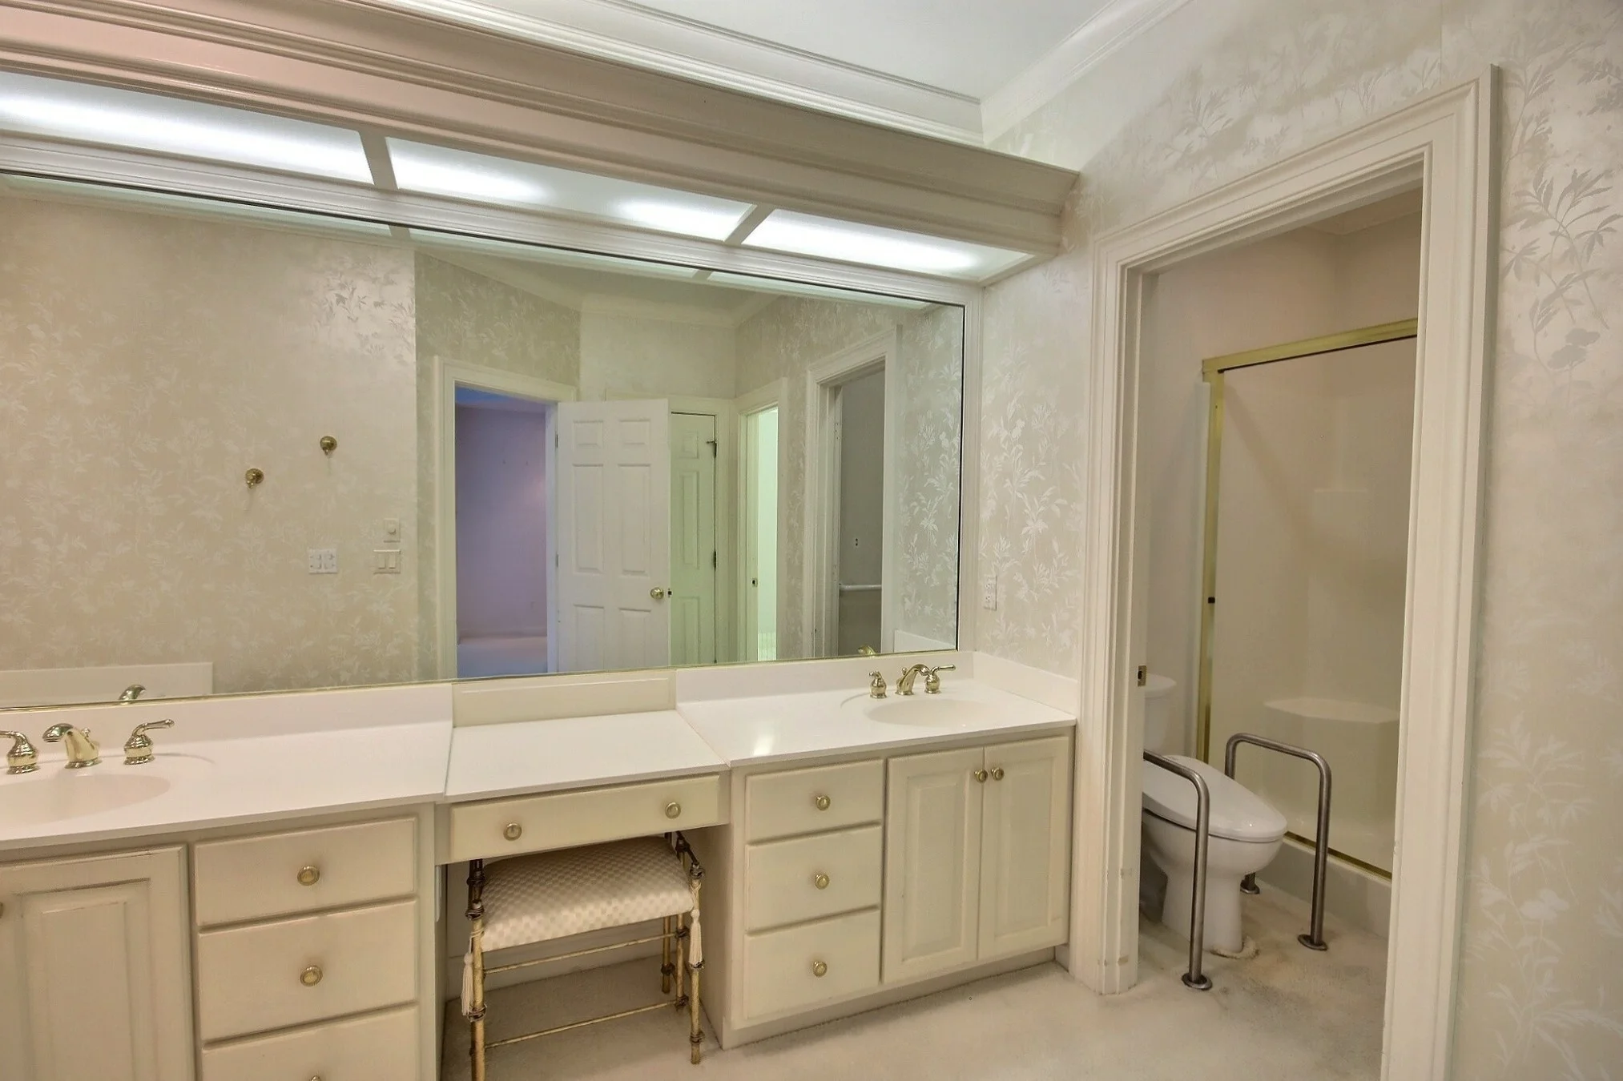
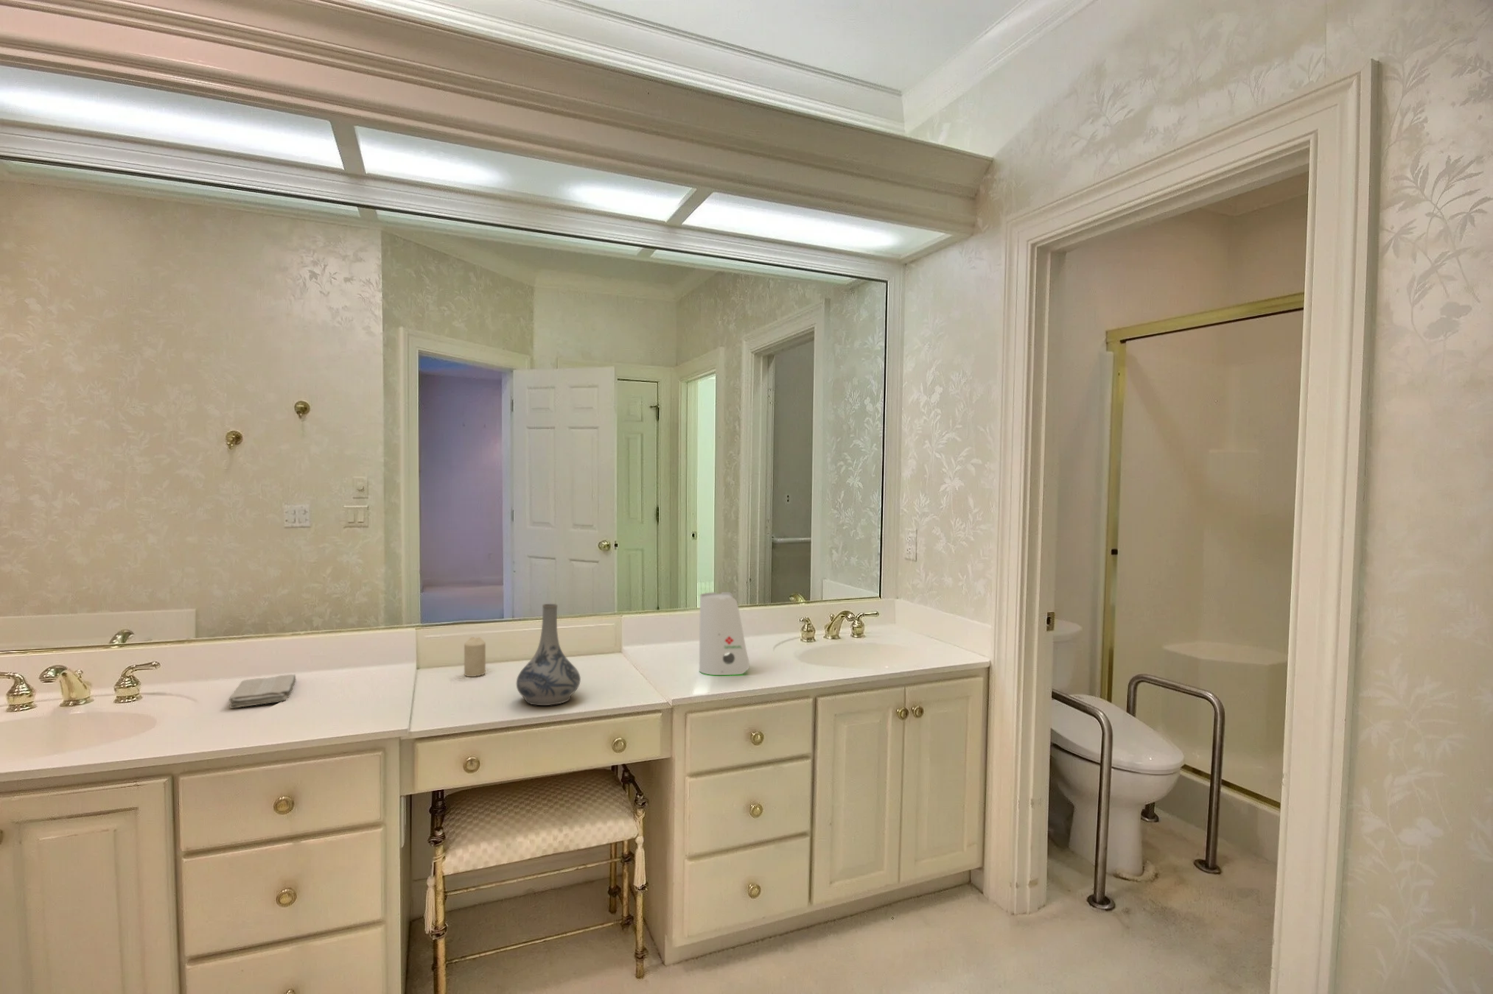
+ soap dispenser (724, 632)
+ candle (475, 656)
+ decorative vase (548, 652)
+ washcloth (264, 689)
